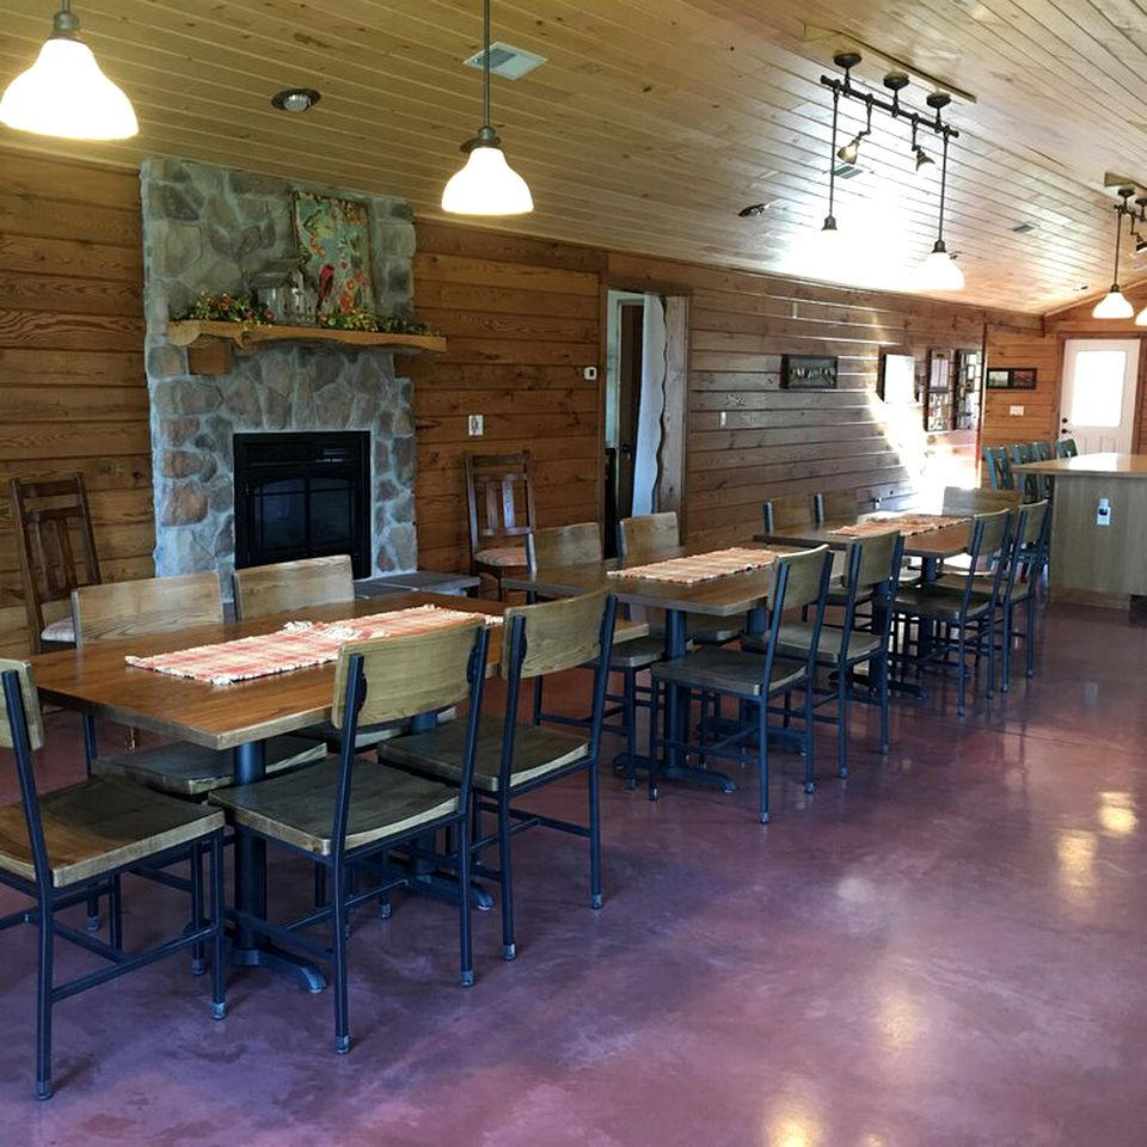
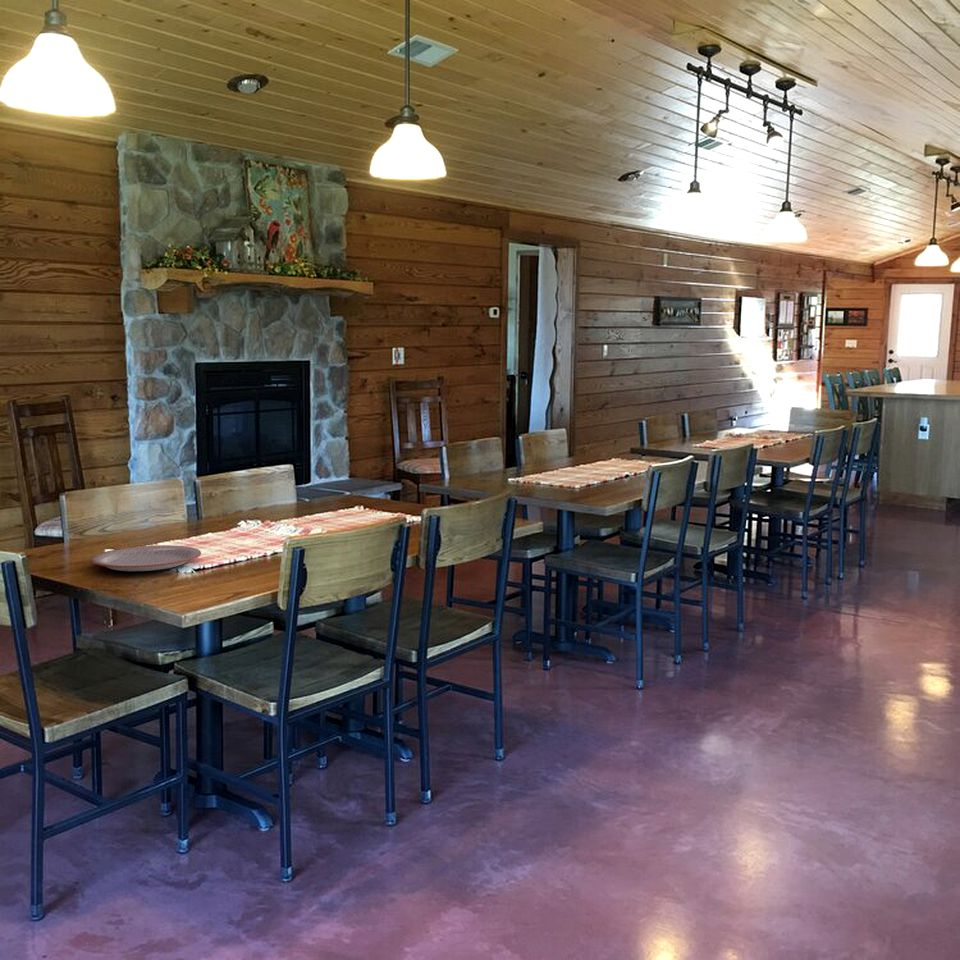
+ plate (147, 559)
